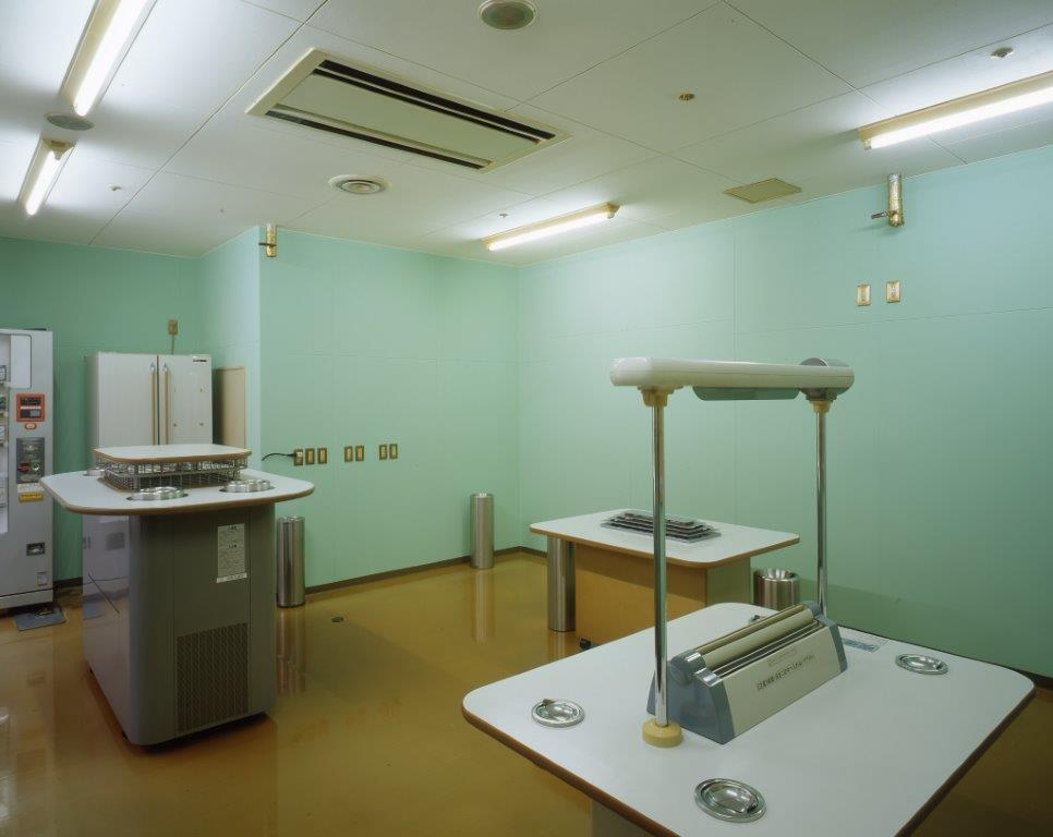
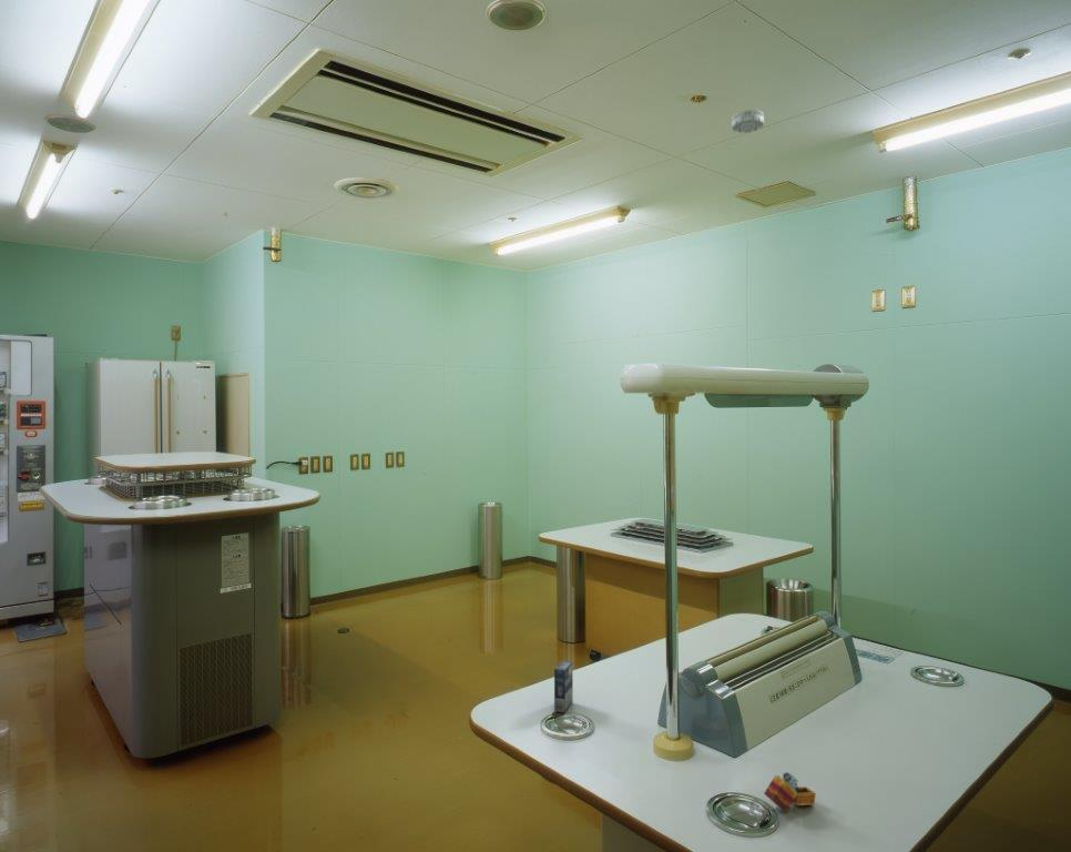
+ cigarette pack (563, 686)
+ smoke detector (747, 120)
+ lighter (789, 789)
